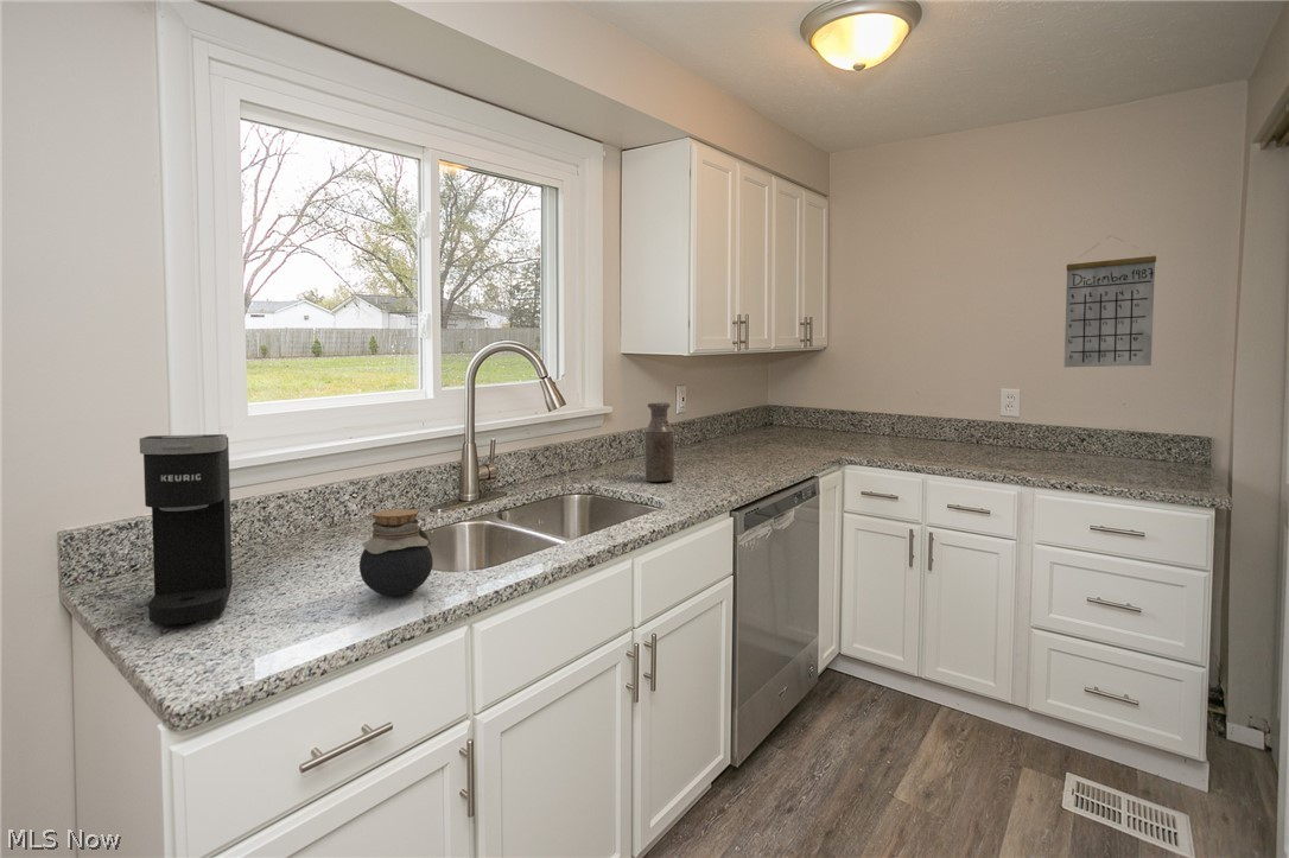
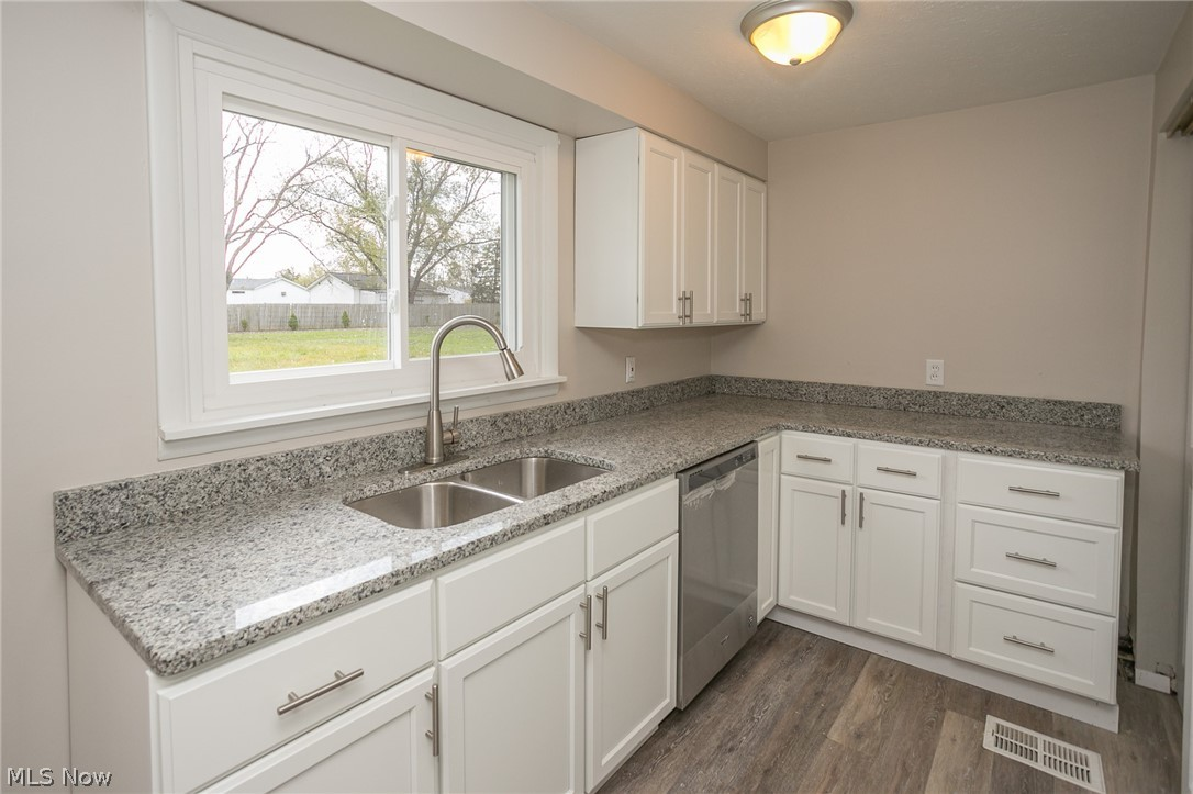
- bottle (659, 441)
- calendar (1109, 300)
- jar (399, 552)
- coffee maker (191, 519)
